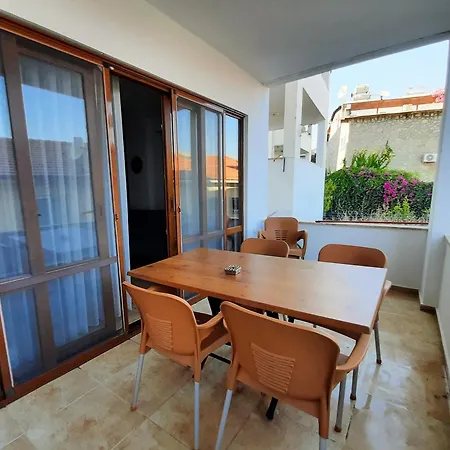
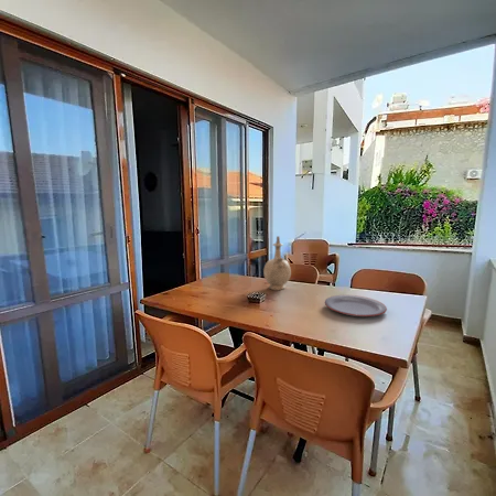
+ plate (354, 305)
+ vase (277, 262)
